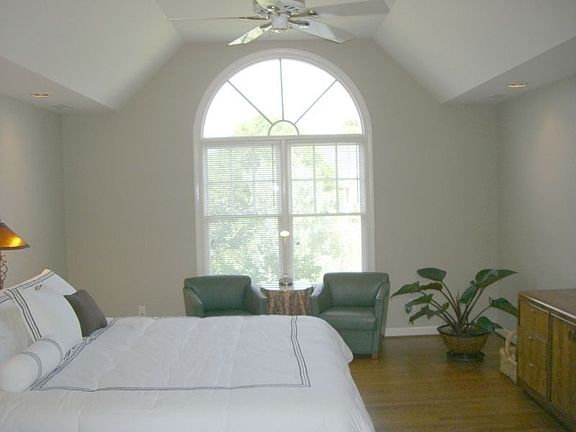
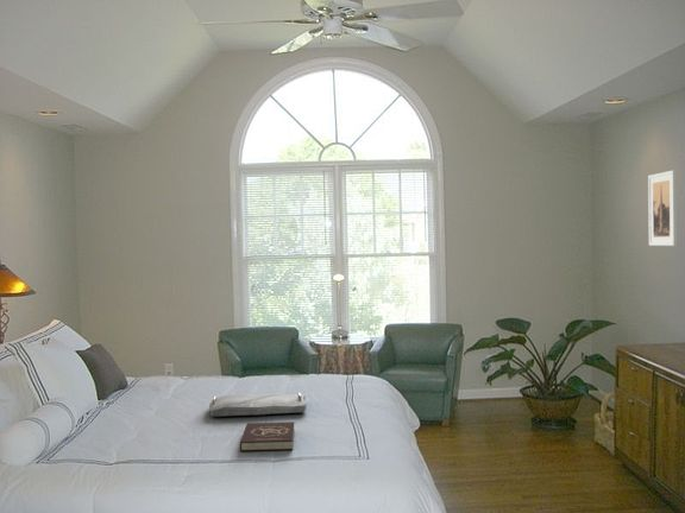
+ book (268, 435)
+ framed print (661, 209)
+ serving tray (258, 400)
